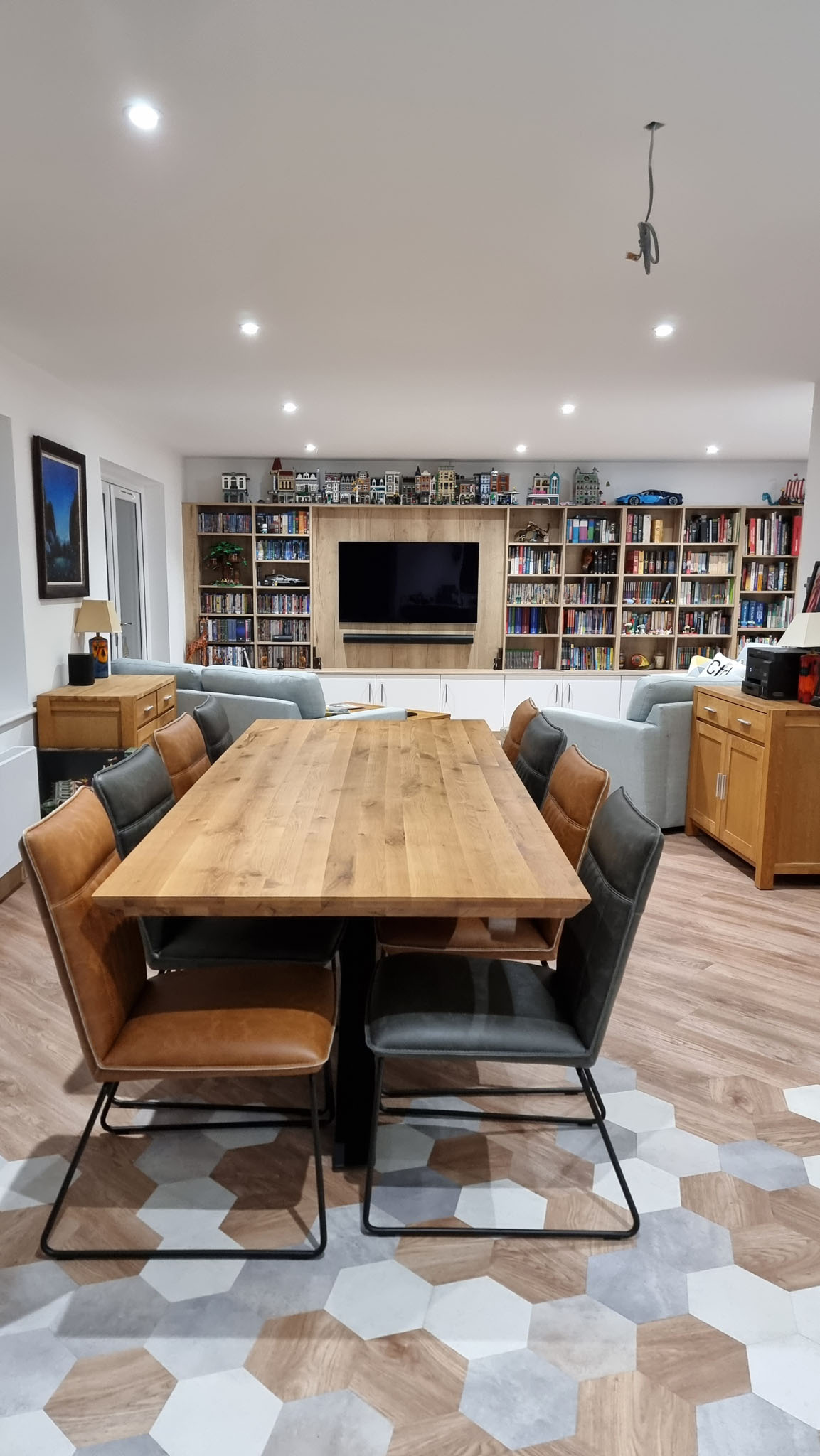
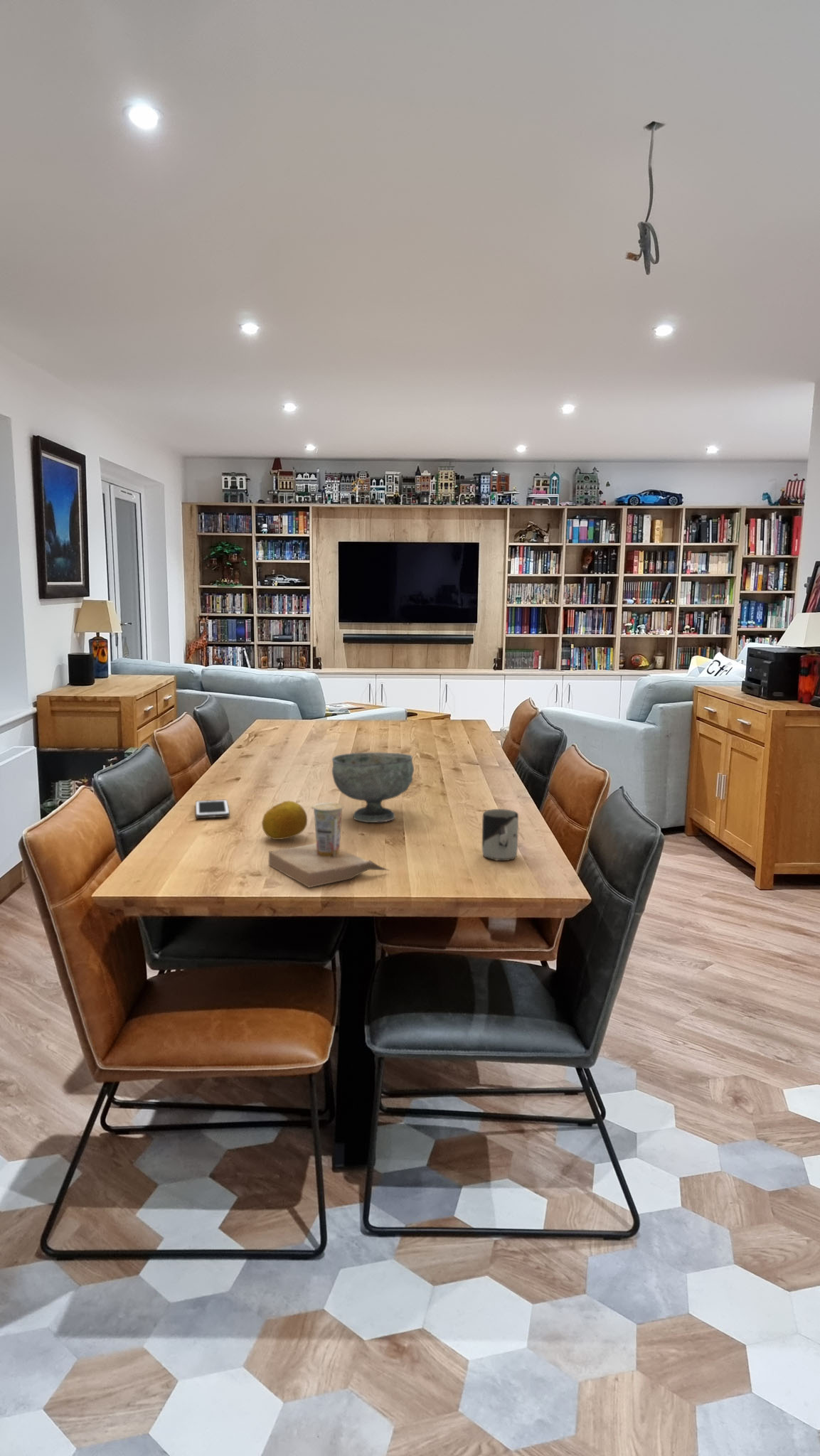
+ fruit (284, 820)
+ bowl (372, 786)
+ cup (501, 836)
+ cell phone (212, 808)
+ cup (329, 837)
